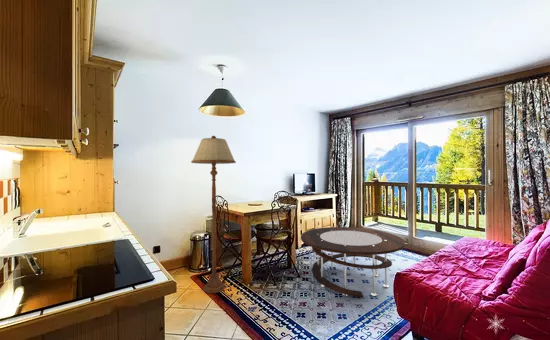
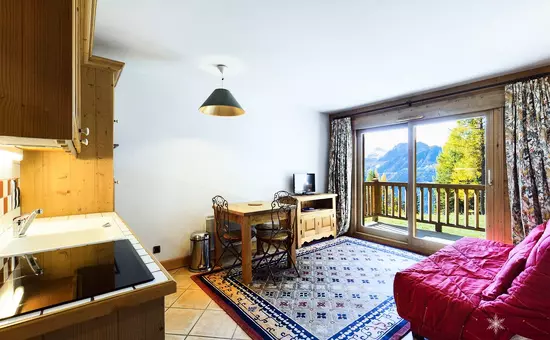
- coffee table (350, 256)
- floor lamp (214, 211)
